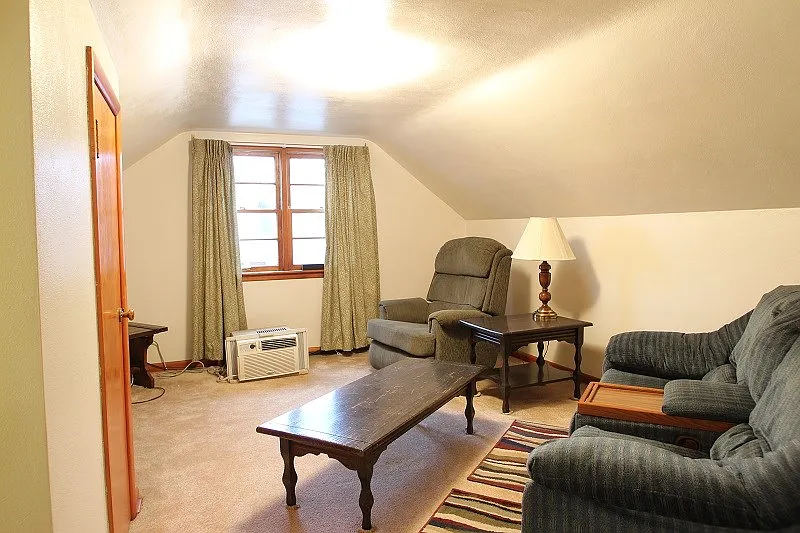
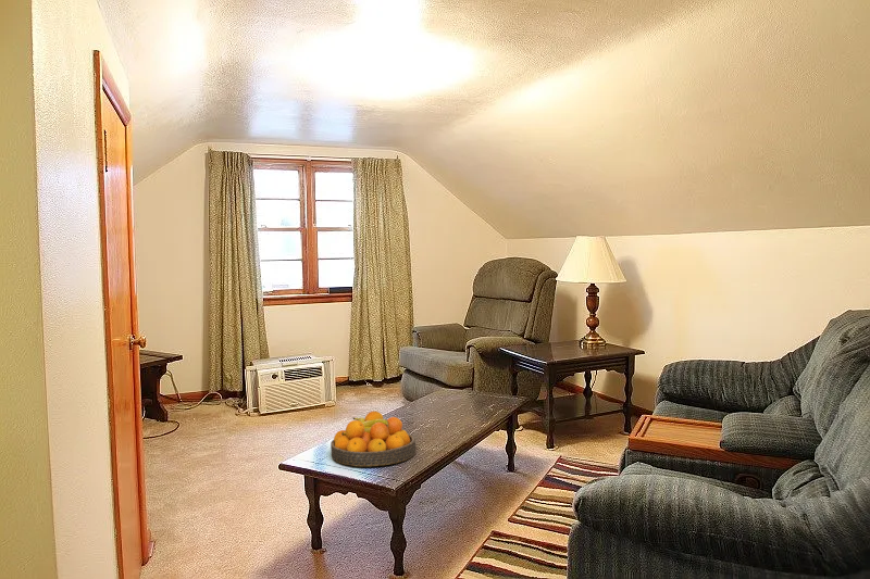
+ fruit bowl (373, 435)
